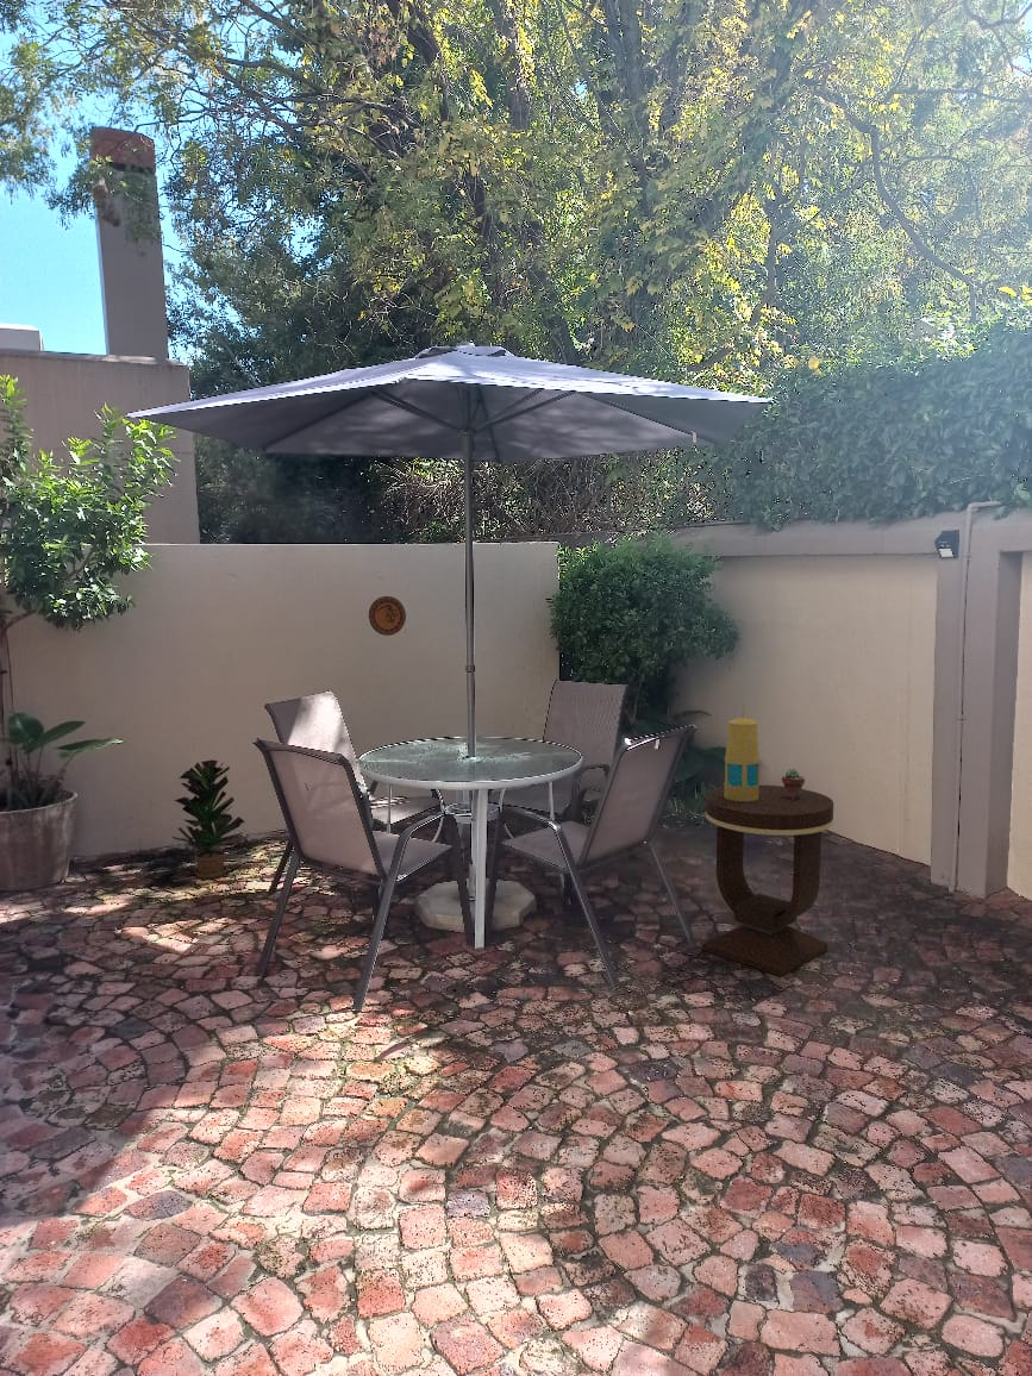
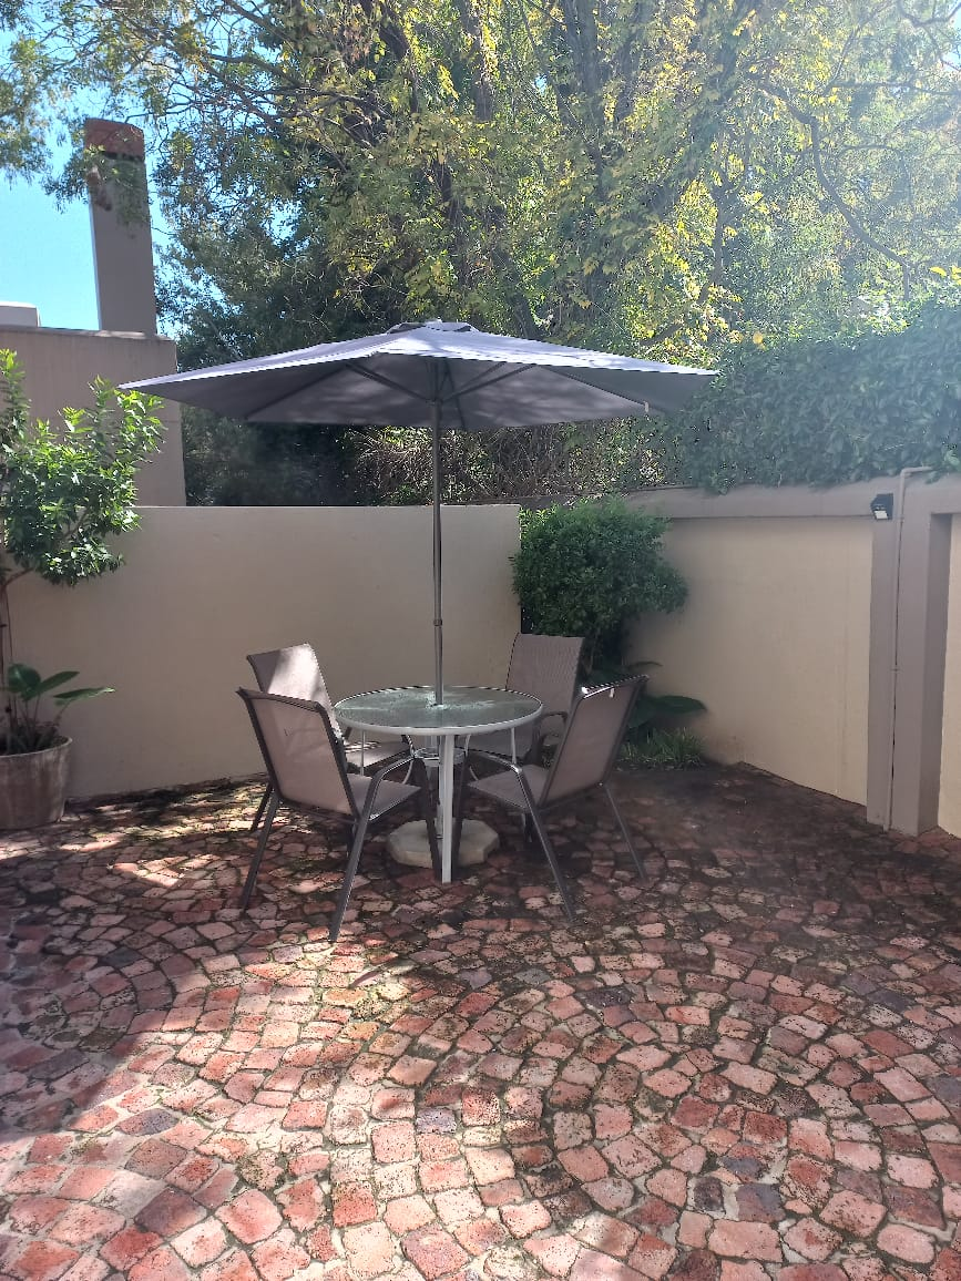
- side table (763, 894)
- potted plant (211, 820)
- lantern (742, 749)
- decorative plate (387, 615)
- potted succulent (793, 782)
